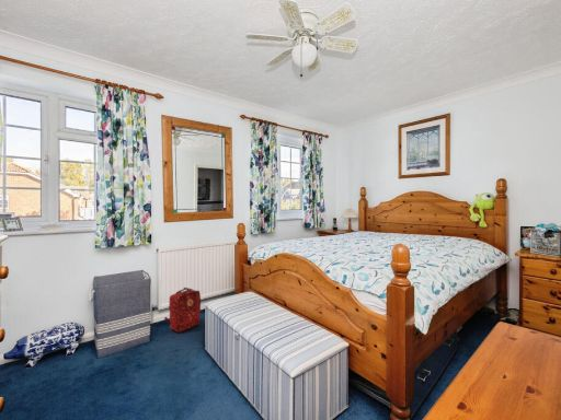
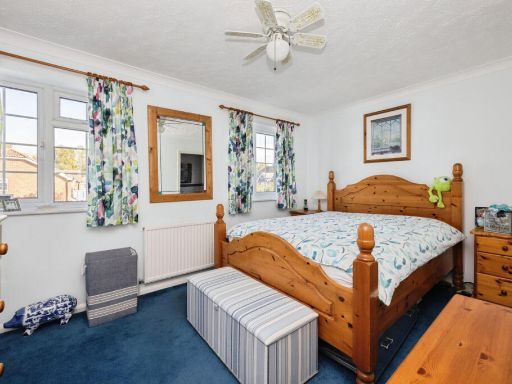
- backpack (183, 306)
